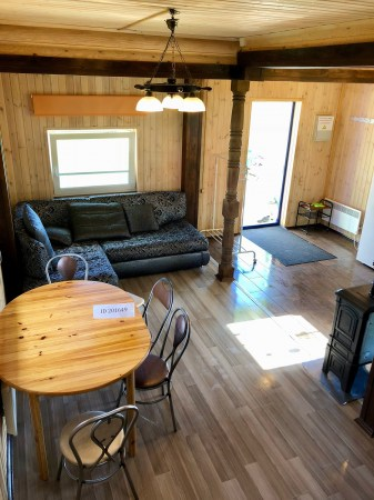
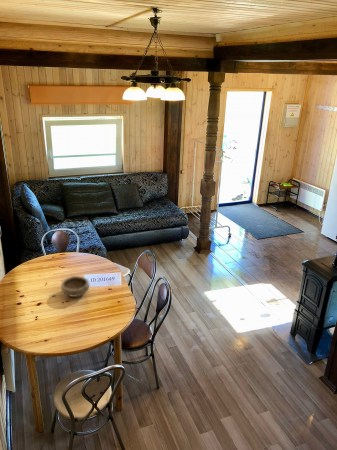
+ bowl (75, 288)
